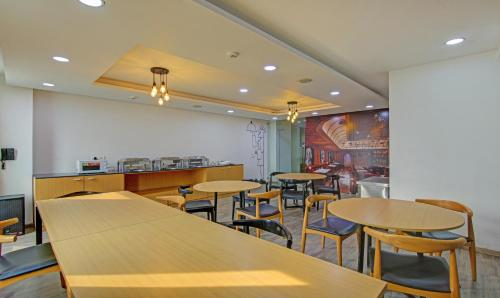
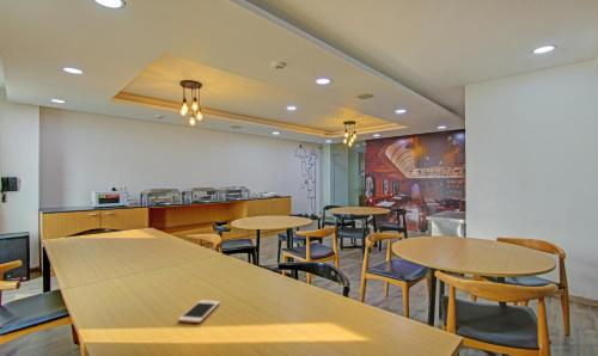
+ cell phone (200, 311)
